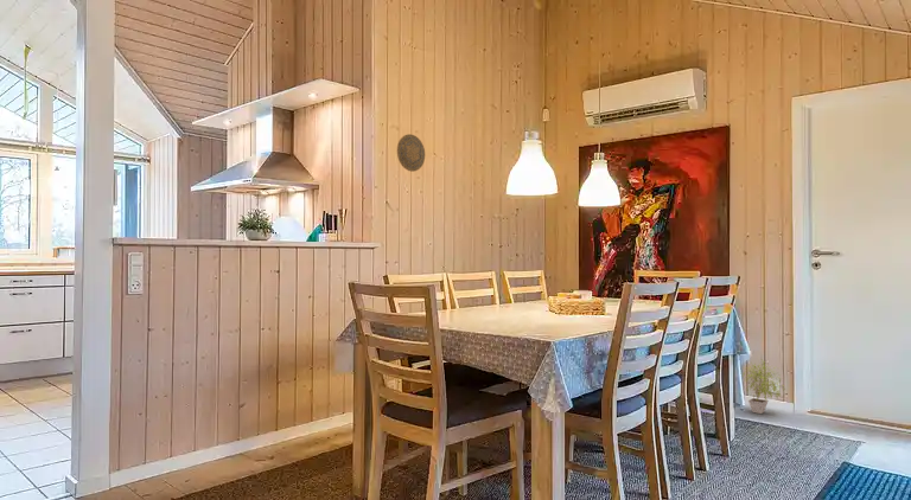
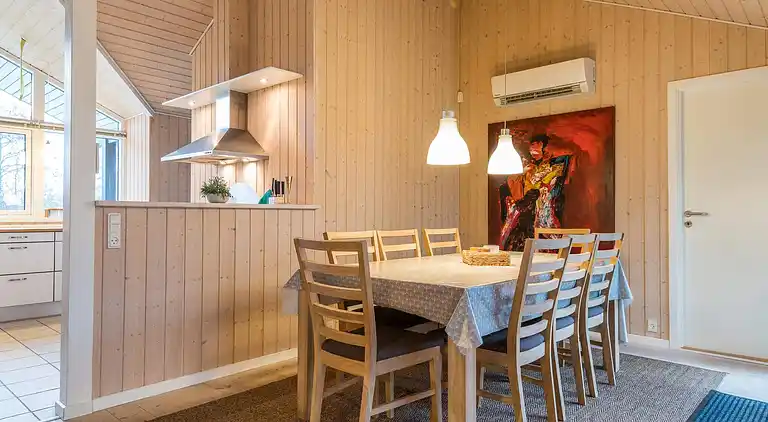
- potted plant (762, 384)
- decorative plate (412, 152)
